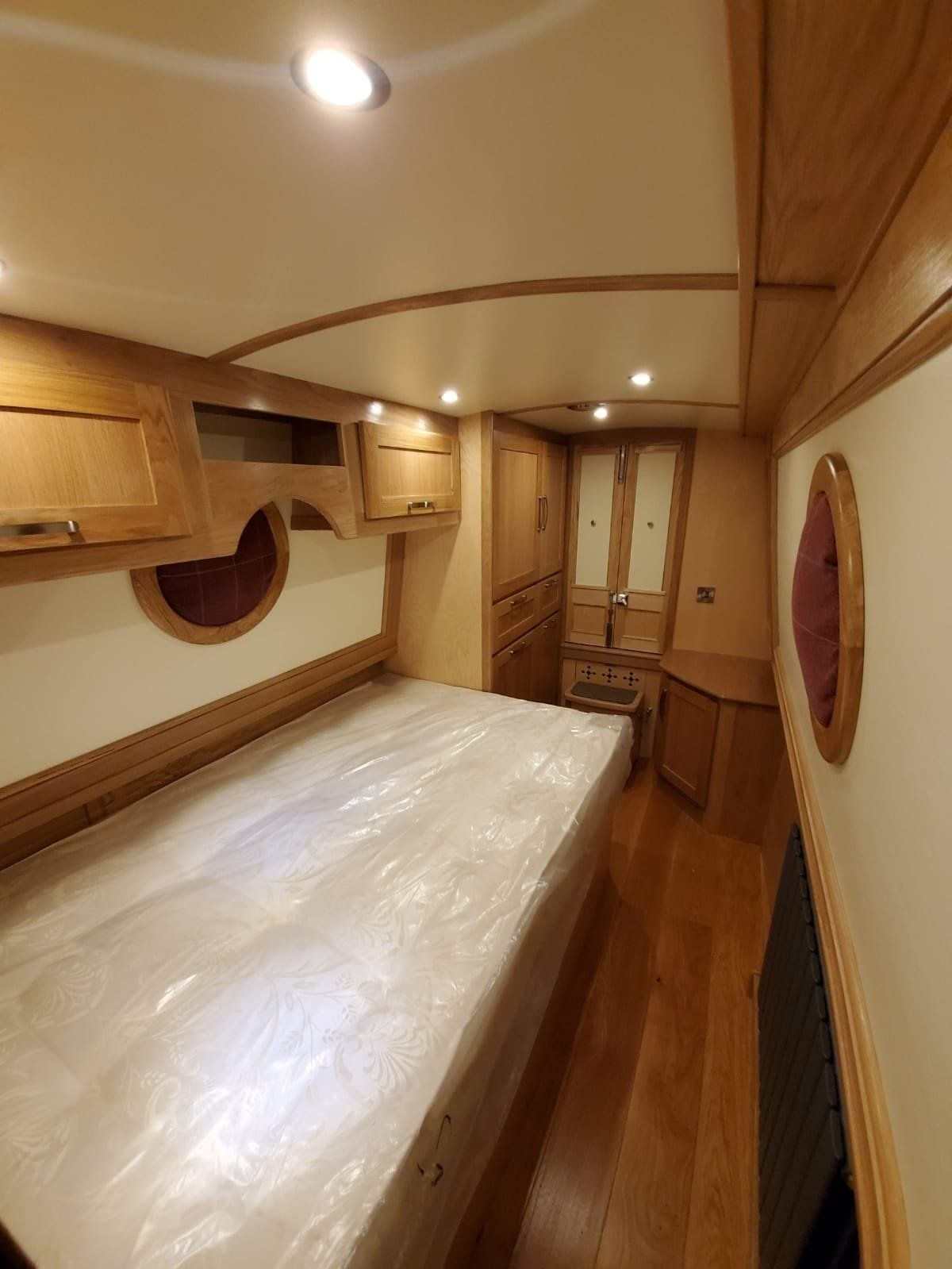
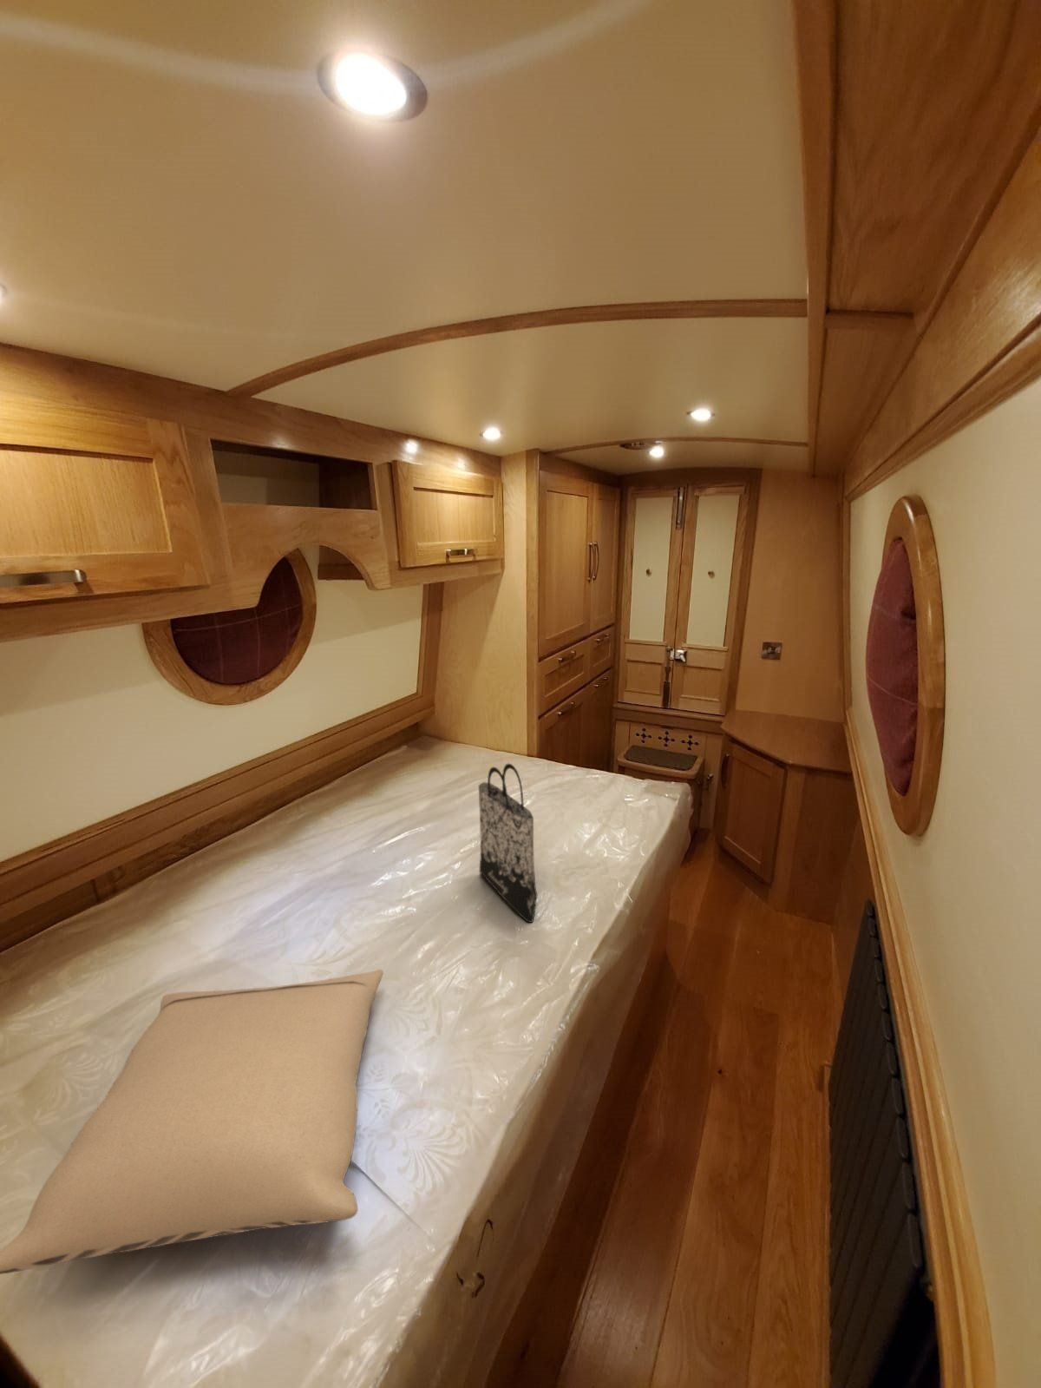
+ pillow (242, 1083)
+ tote bag (506, 831)
